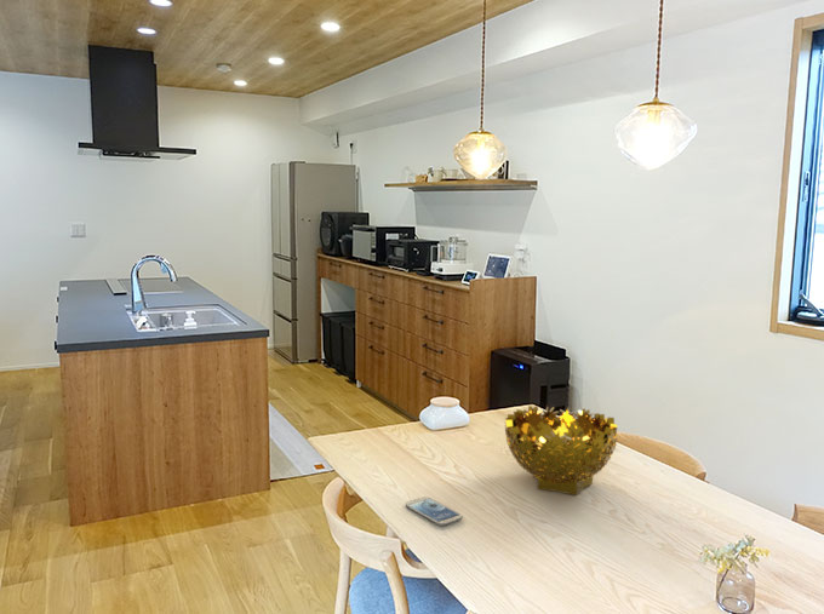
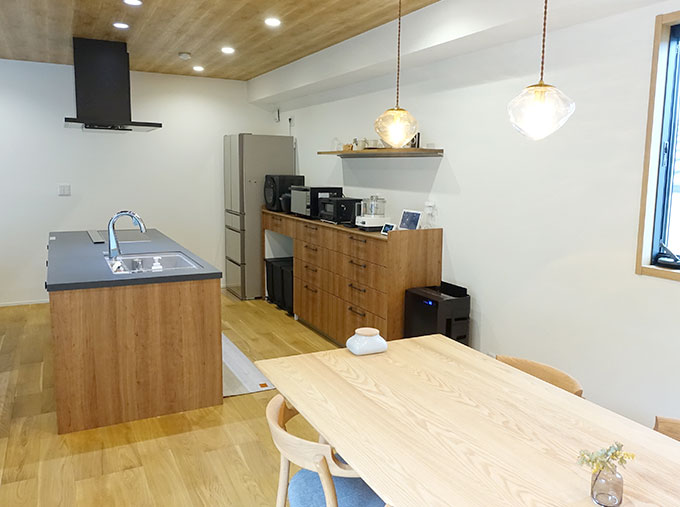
- decorative bowl (559, 448)
- smartphone (433, 510)
